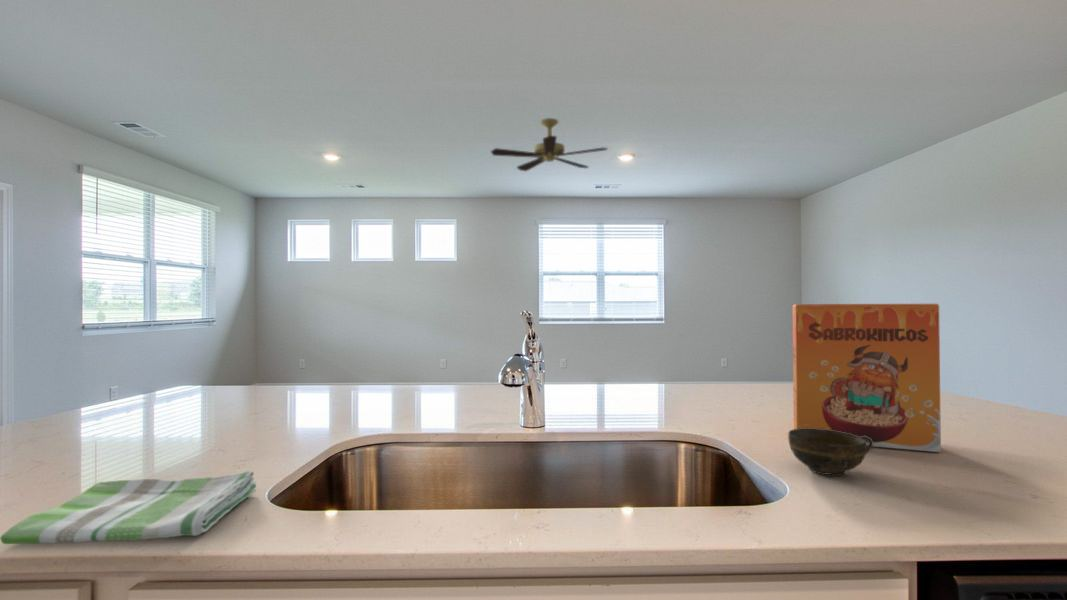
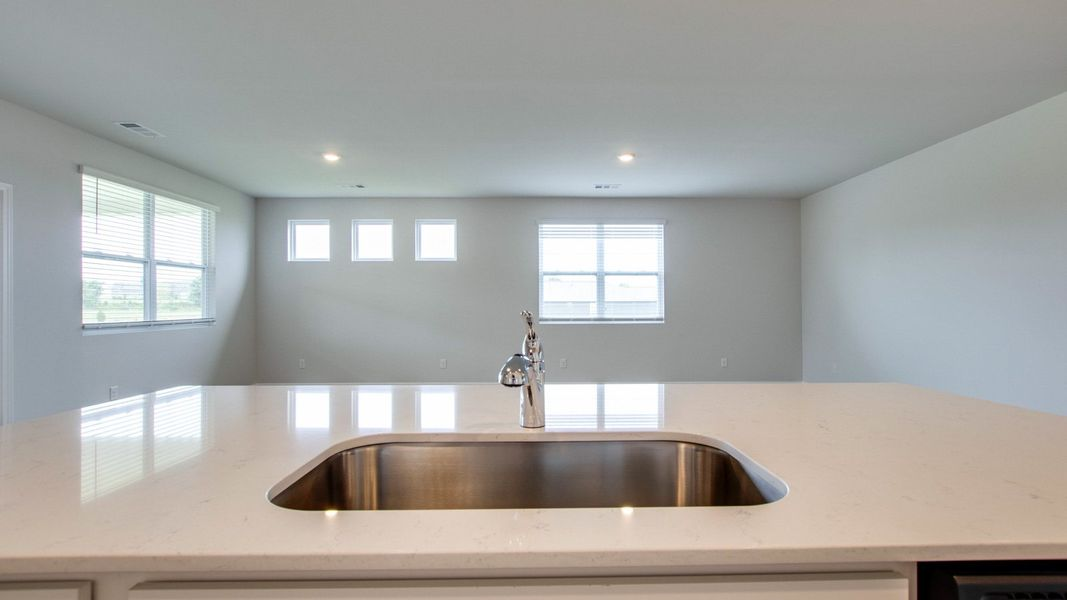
- ceiling fan (548, 139)
- dish towel (145, 503)
- cup (833, 453)
- cereal box (860, 372)
